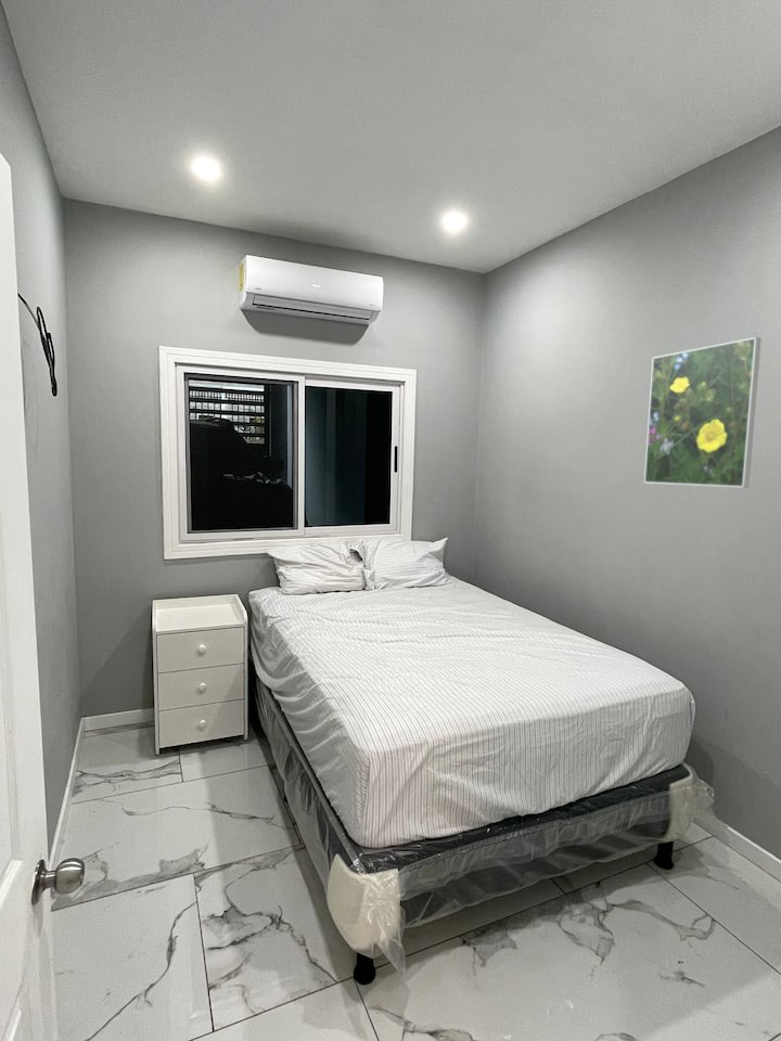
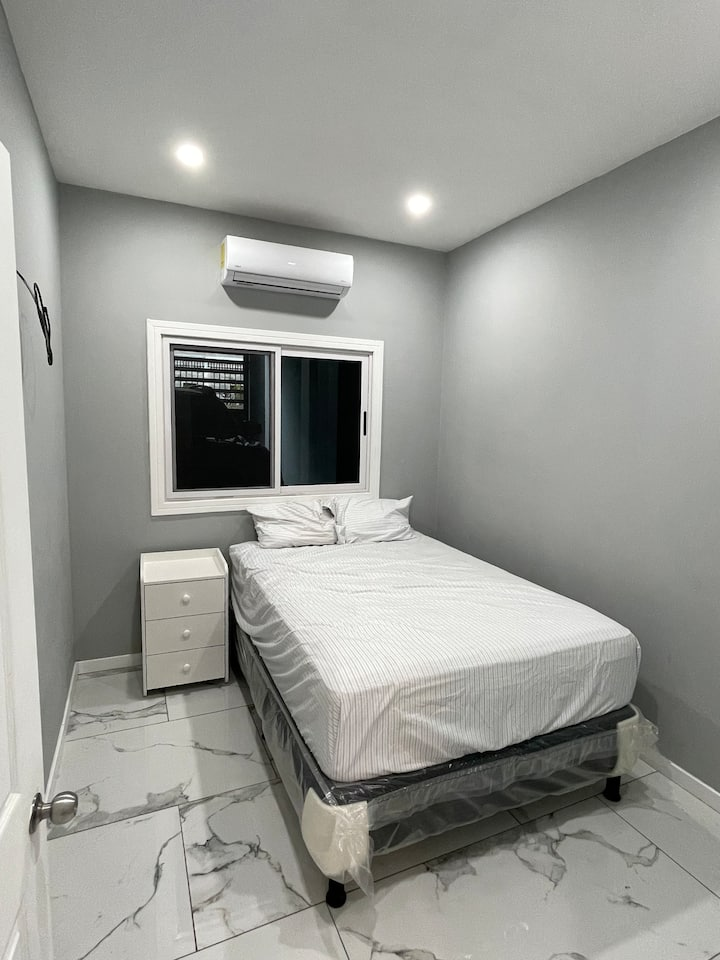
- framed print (696, 417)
